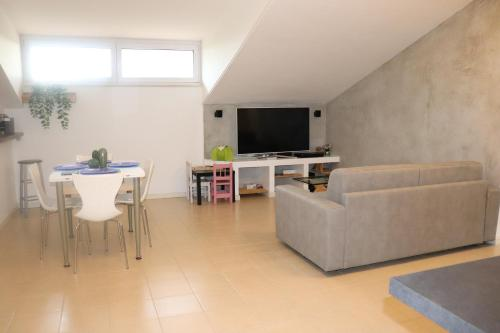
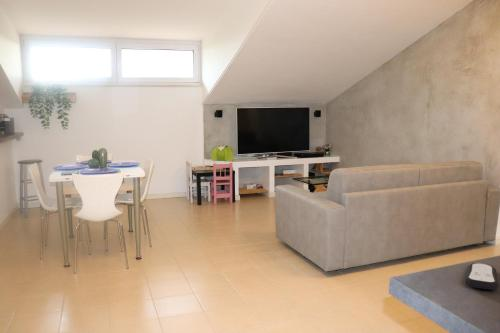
+ remote control (481, 275)
